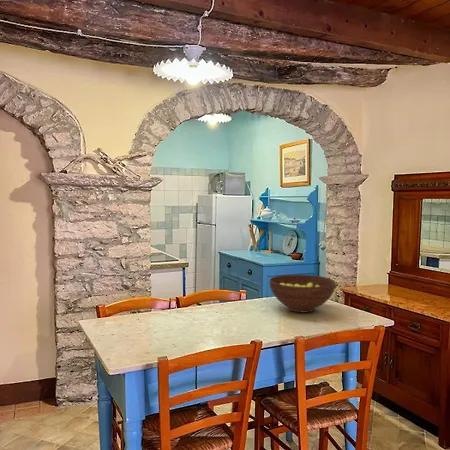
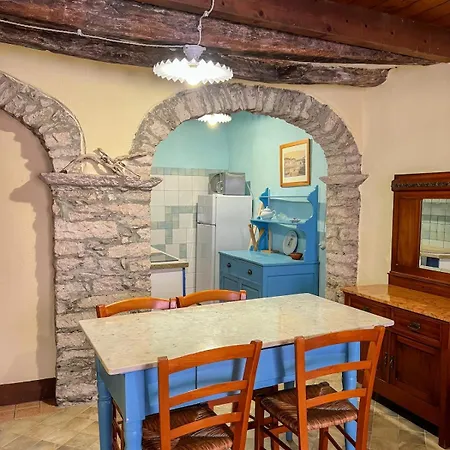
- fruit bowl (301, 295)
